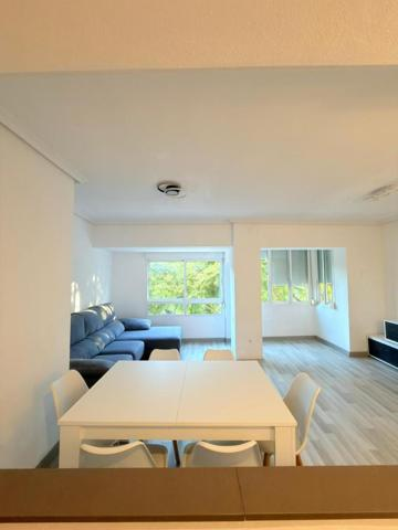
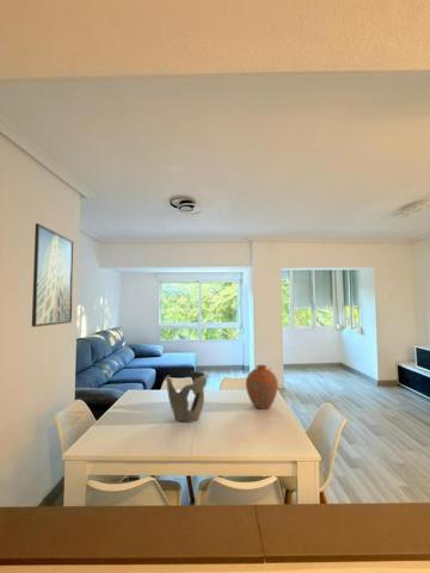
+ vase (262, 386)
+ decorative bowl (188, 395)
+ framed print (55, 278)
